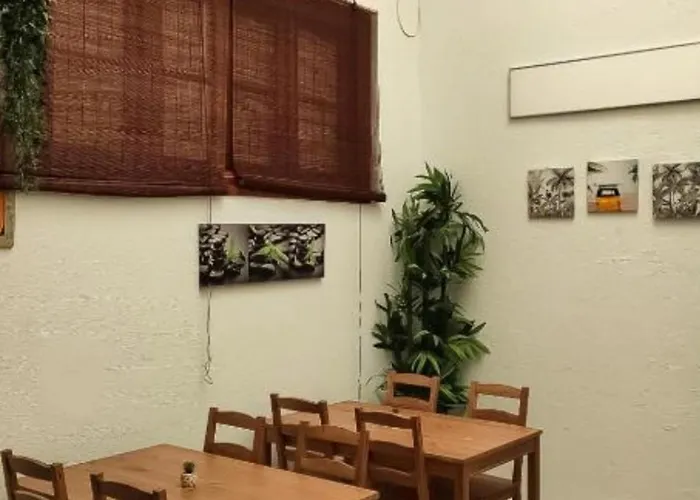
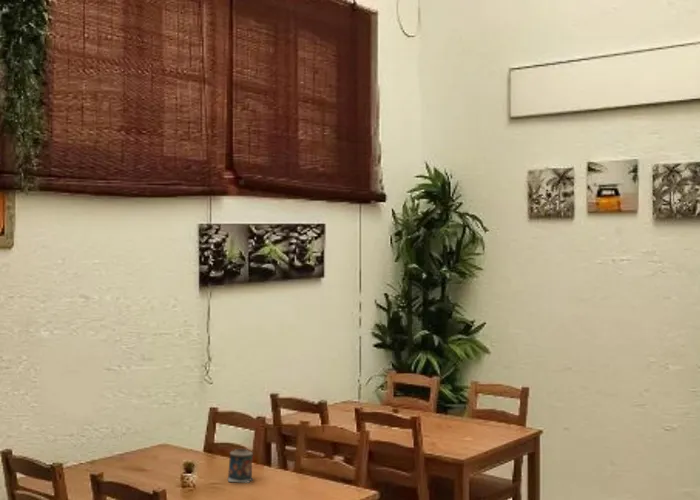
+ candle (241, 465)
